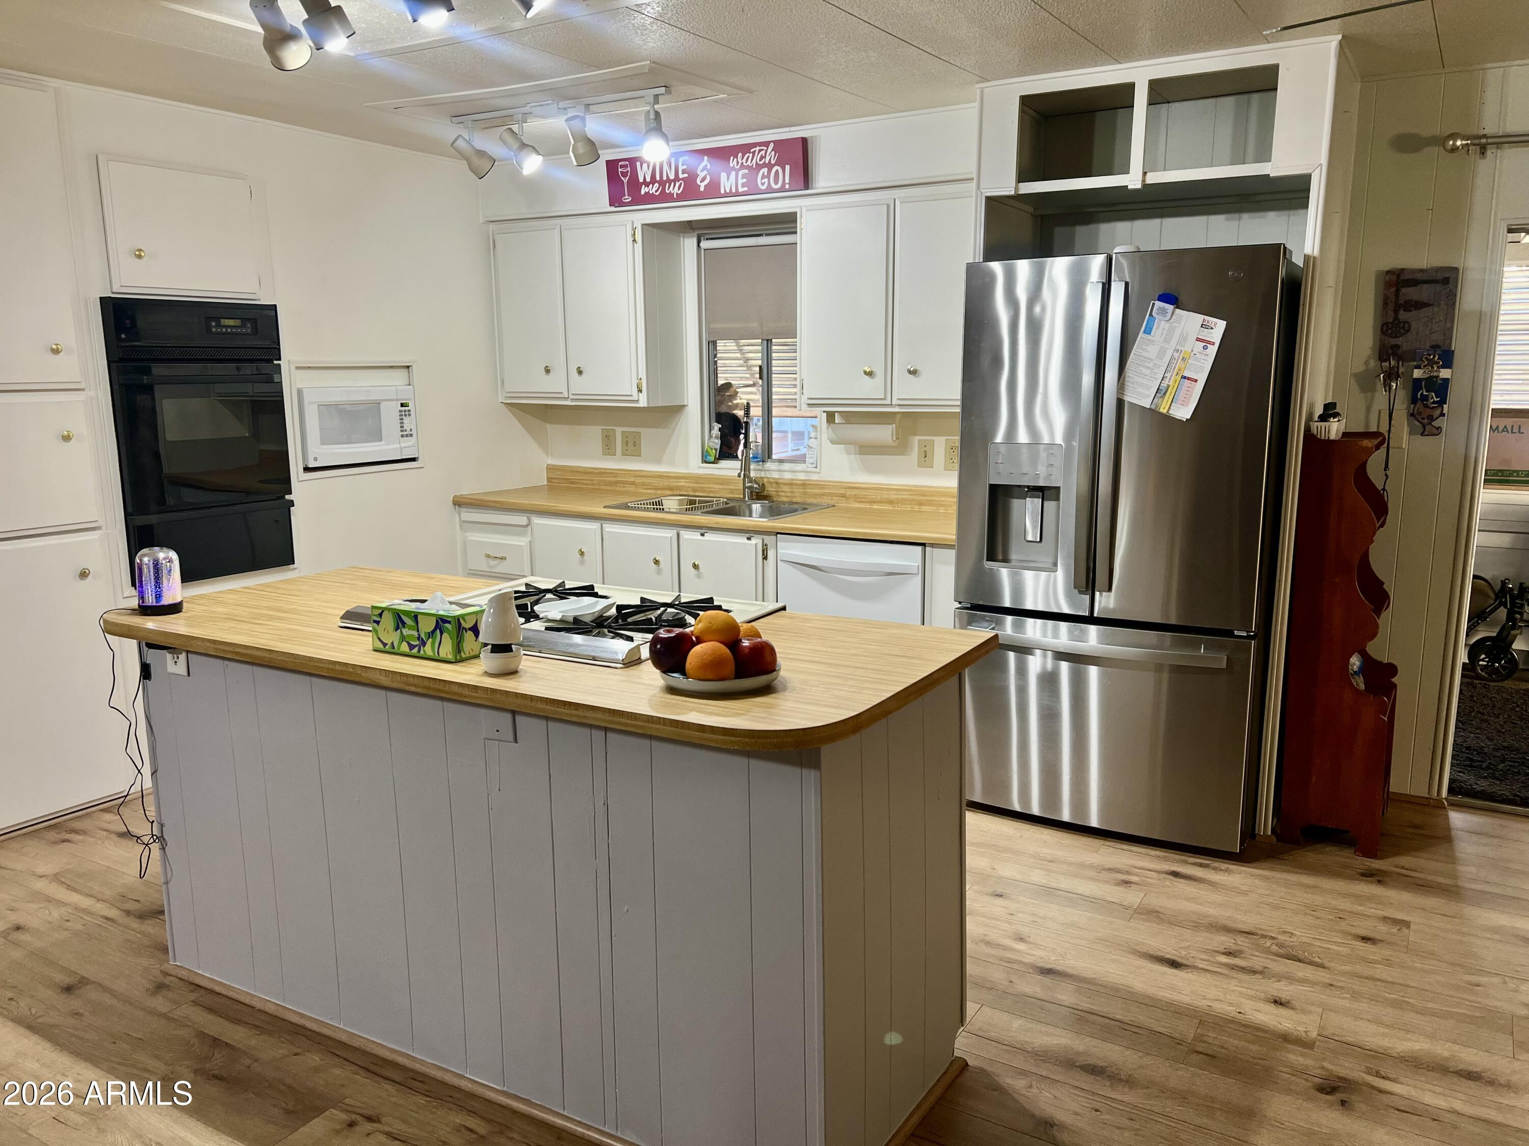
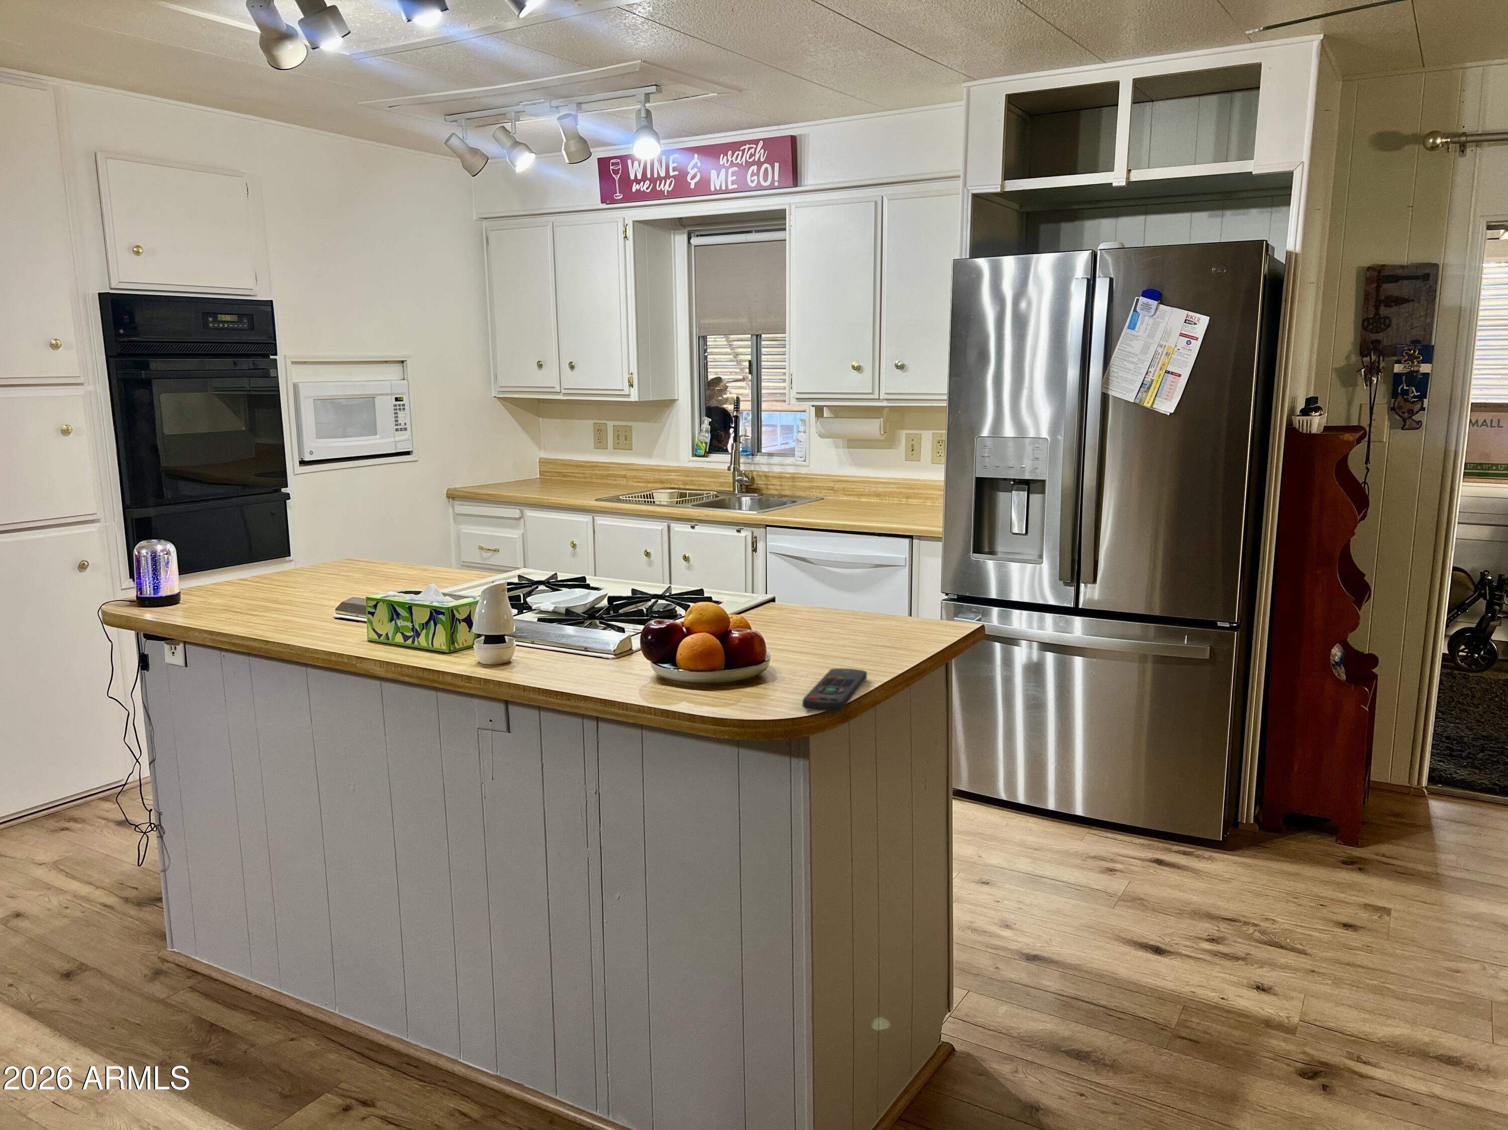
+ remote control (836, 688)
